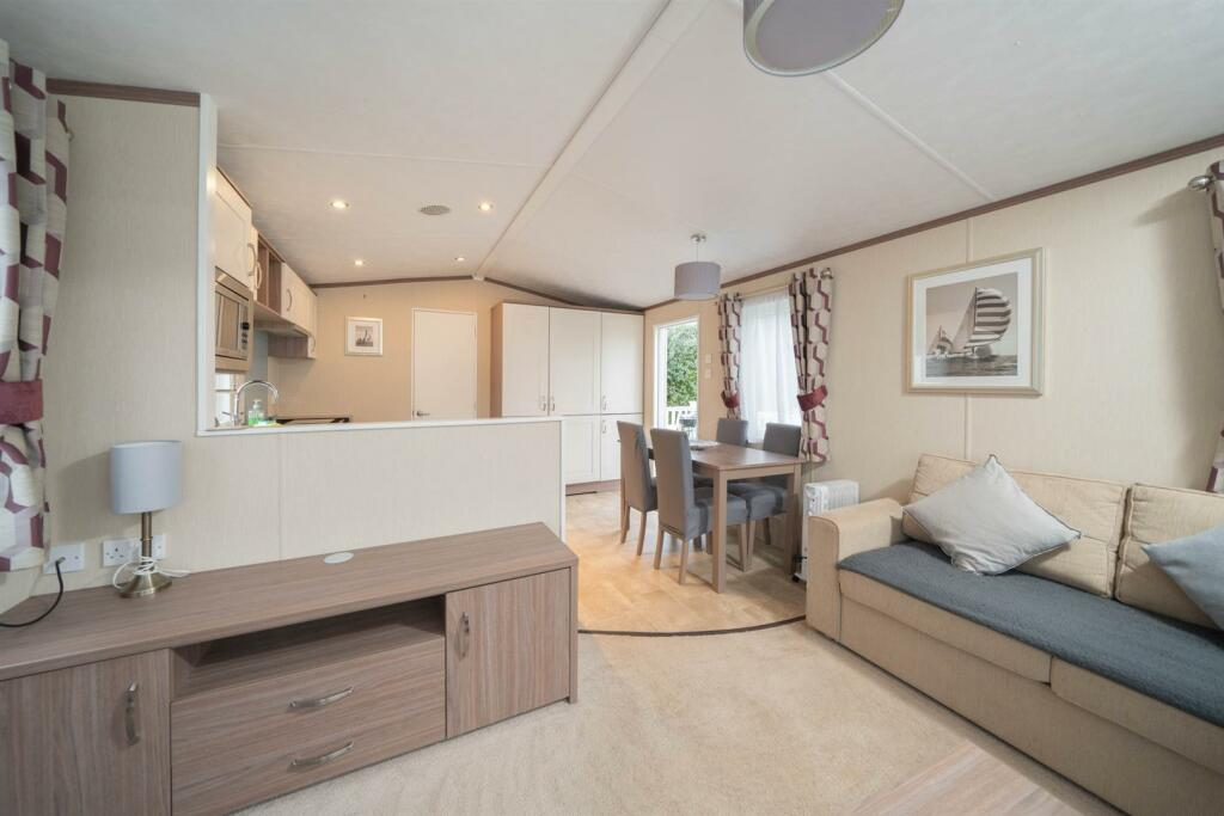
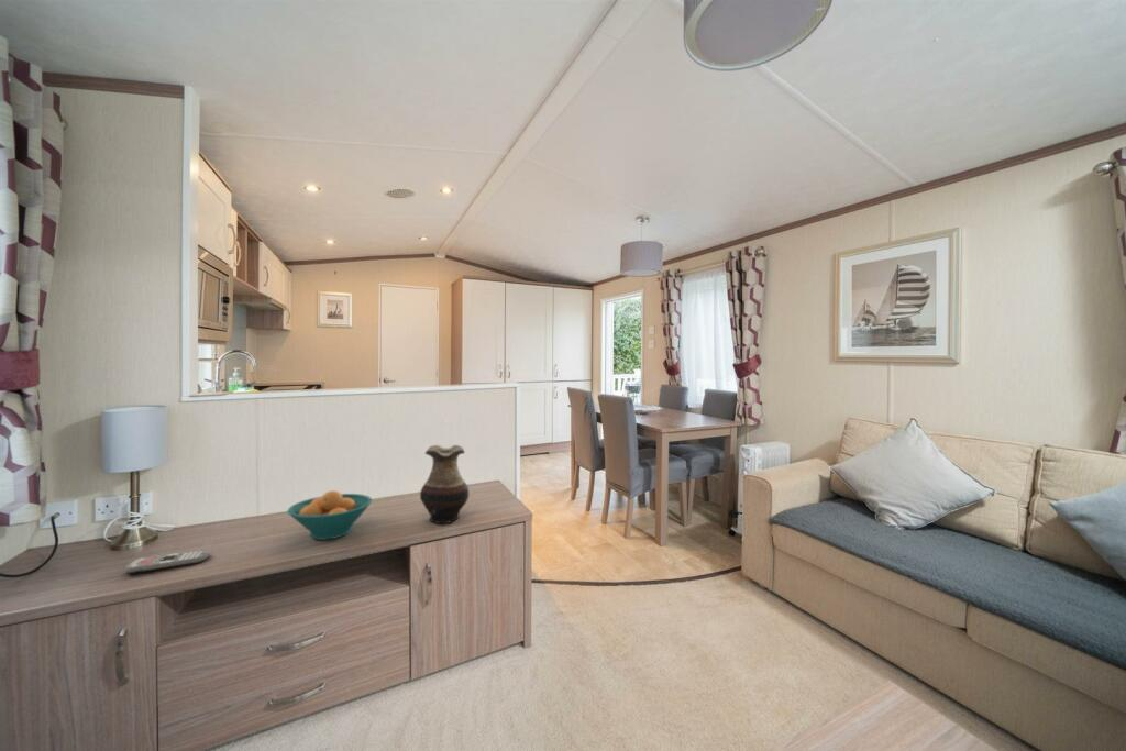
+ fruit bowl (331, 511)
+ remote control (169, 561)
+ vase (444, 483)
